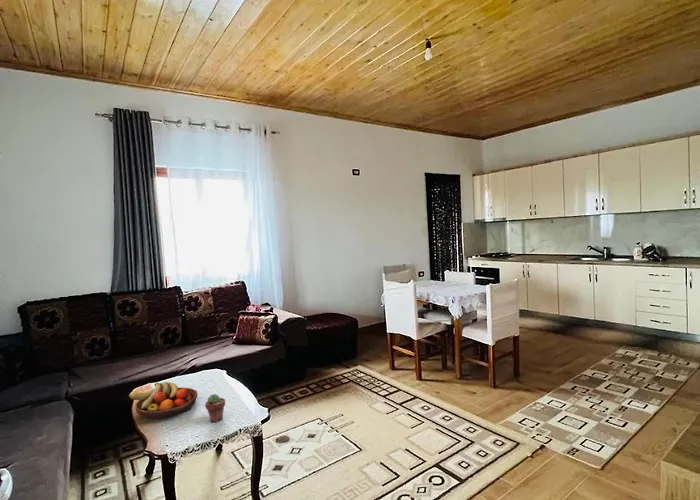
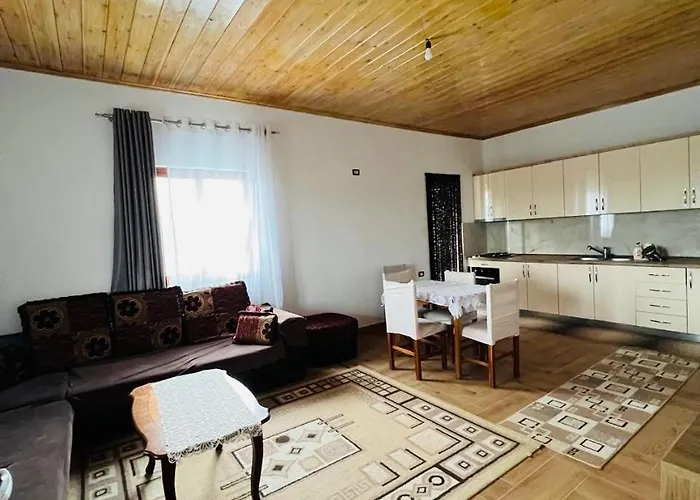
- fruit bowl (166, 396)
- potted succulent (215, 406)
